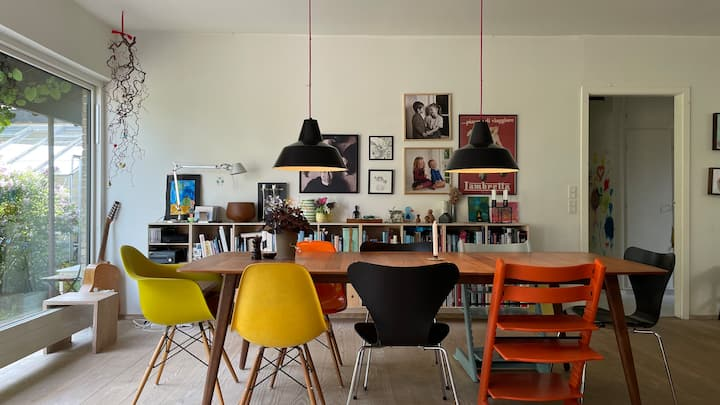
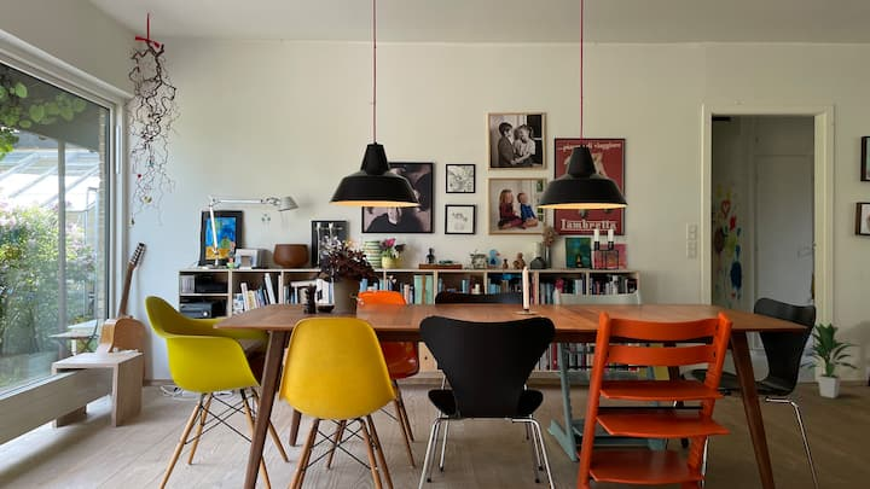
+ indoor plant (826, 357)
